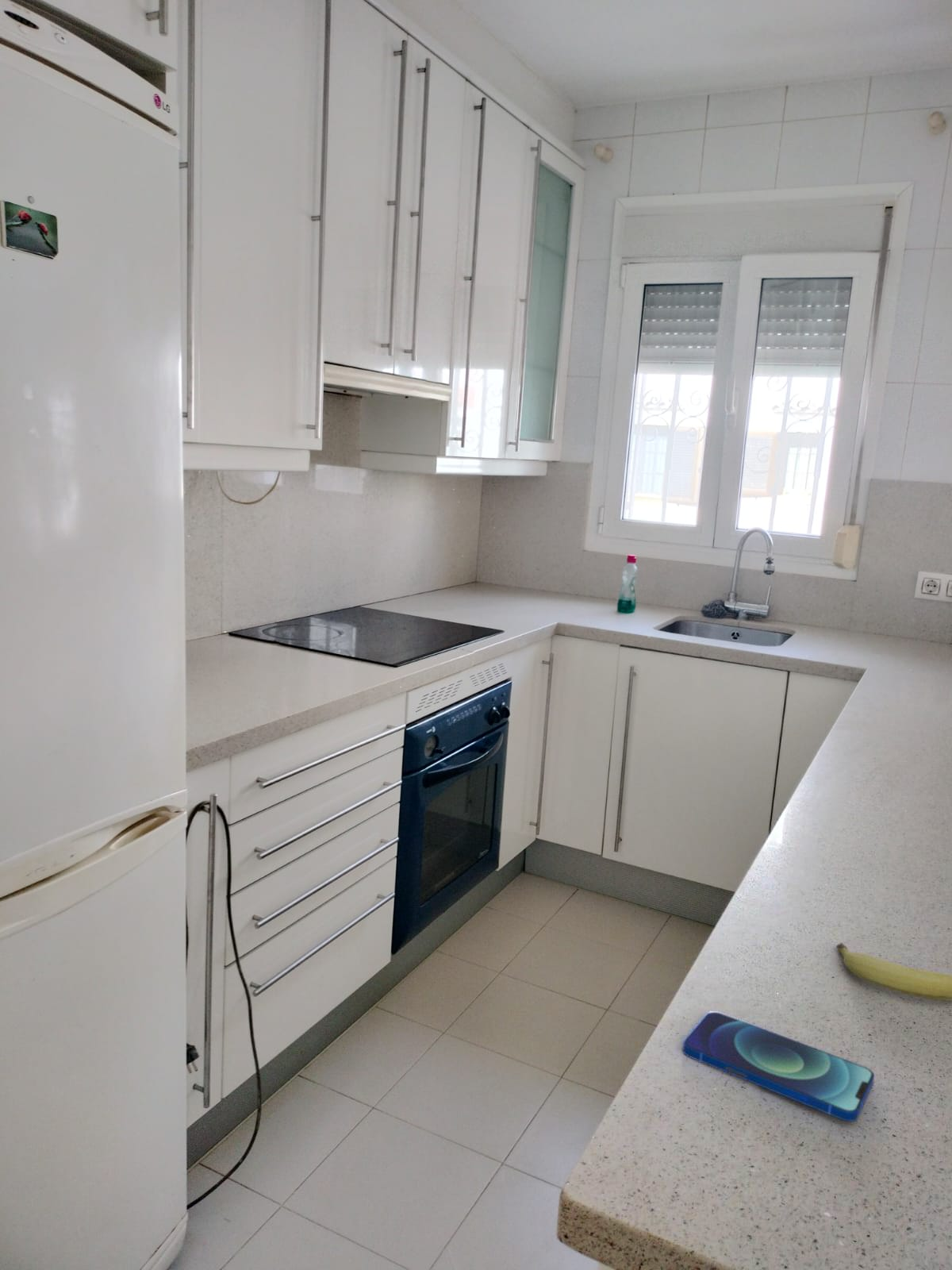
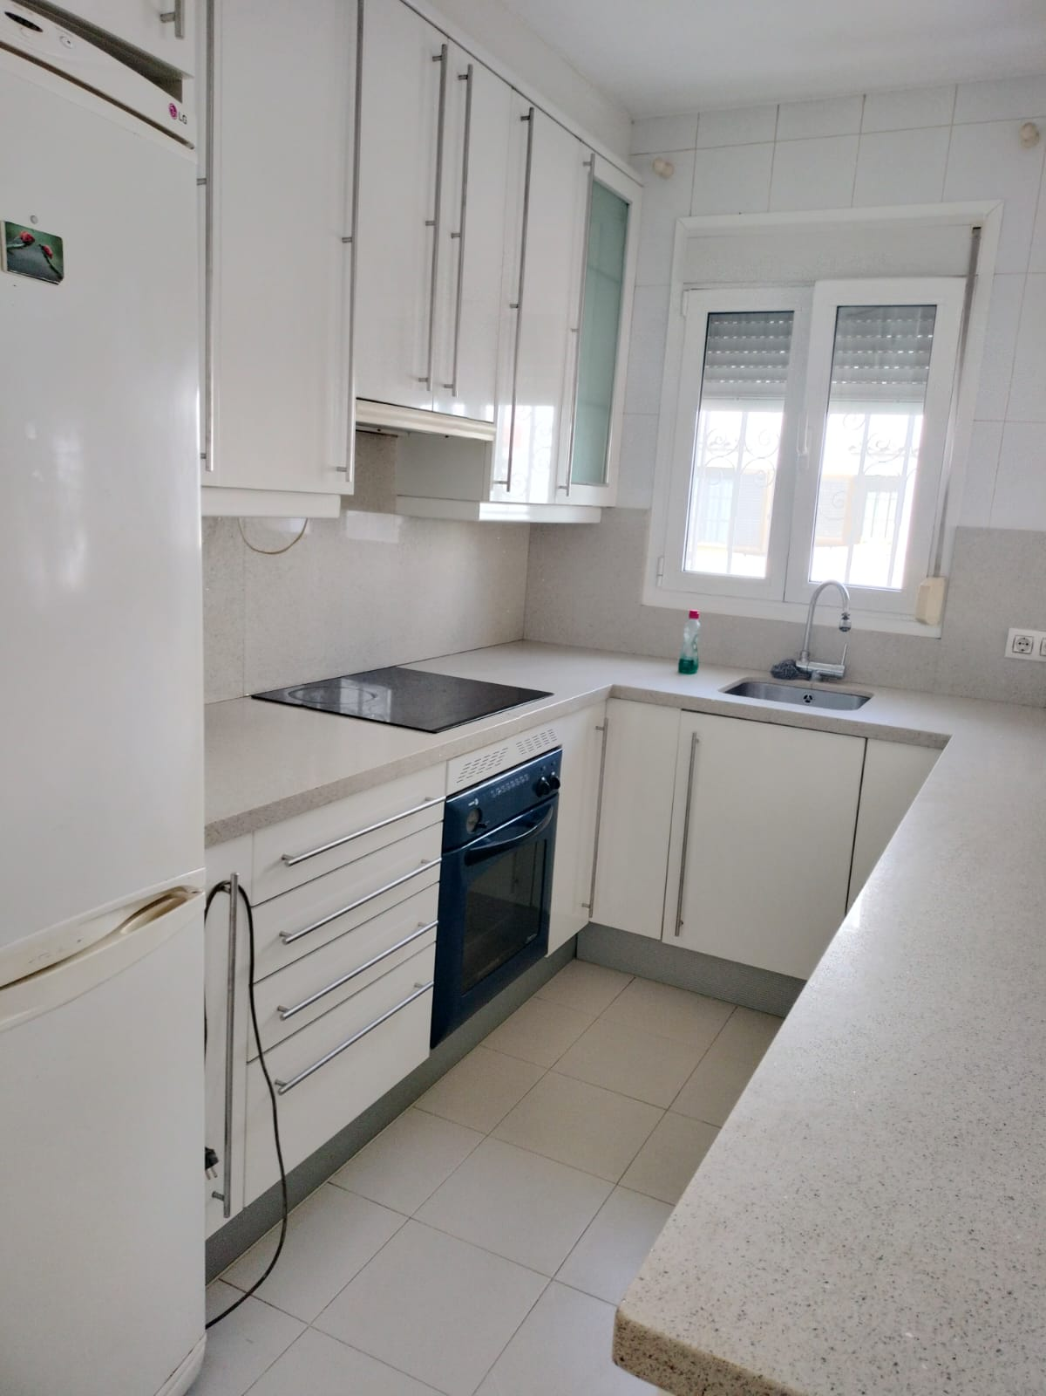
- smartphone (776, 1061)
- fruit (897, 969)
